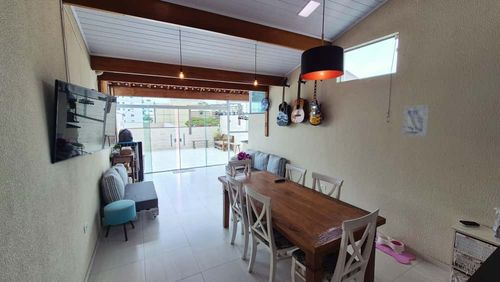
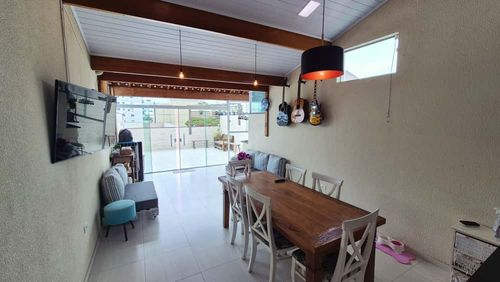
- wall art (415, 121)
